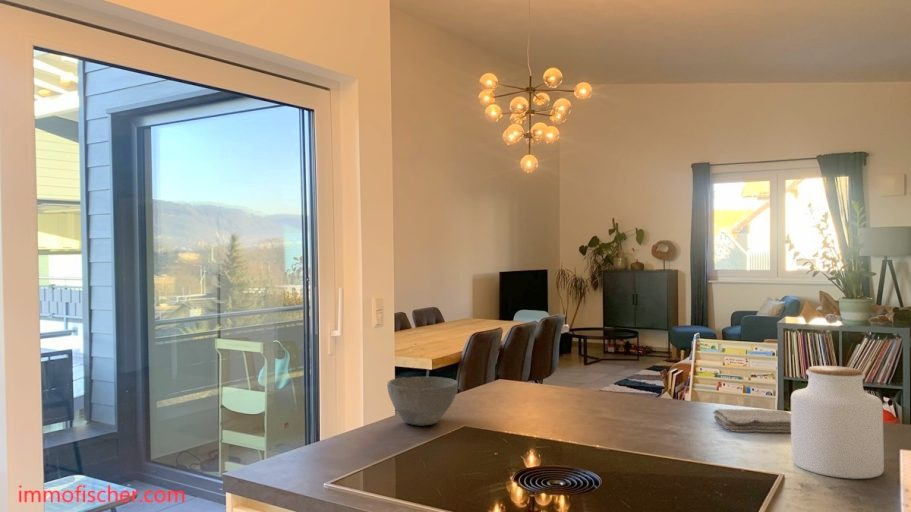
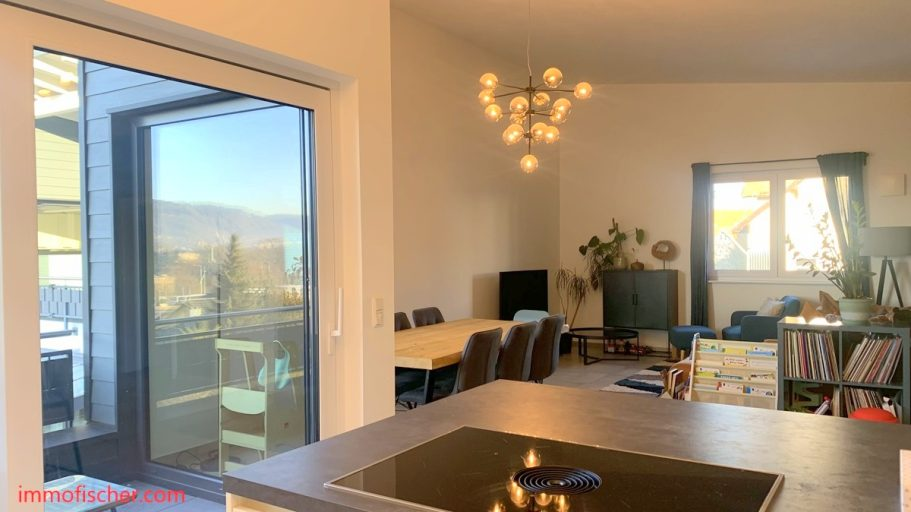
- jar (831, 417)
- bowl (423, 401)
- washcloth (758, 419)
